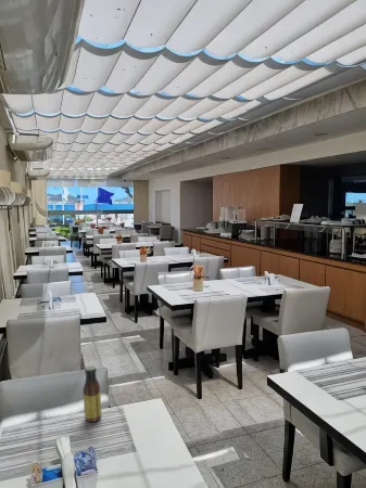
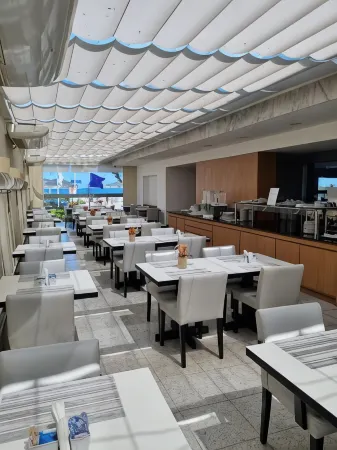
- sauce bottle (91, 393)
